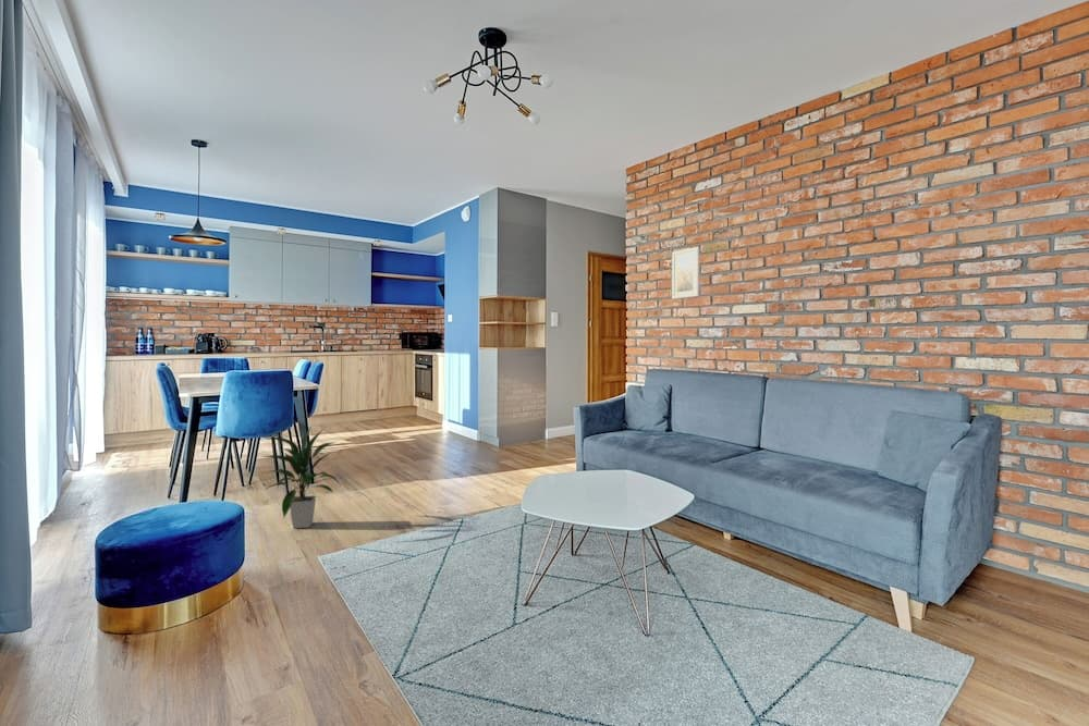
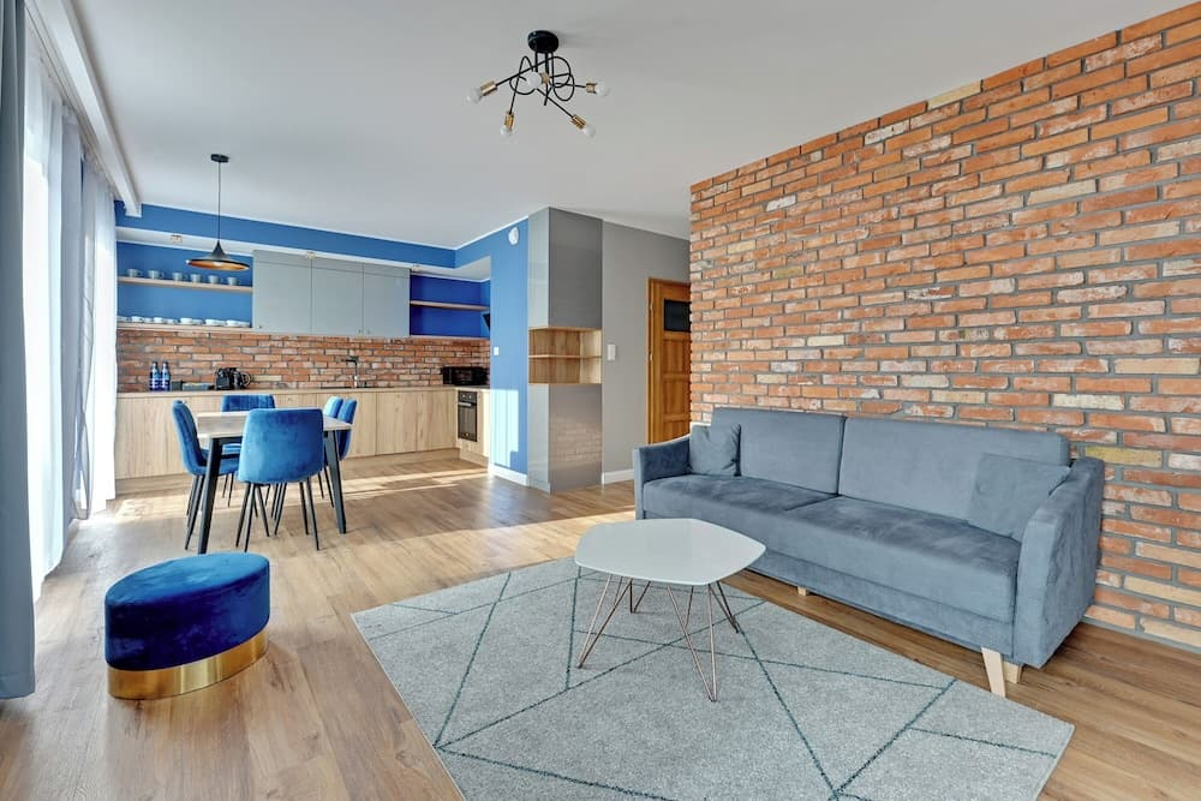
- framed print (685, 273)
- indoor plant (298, 476)
